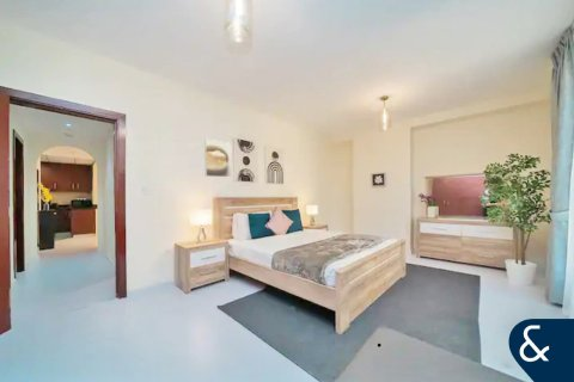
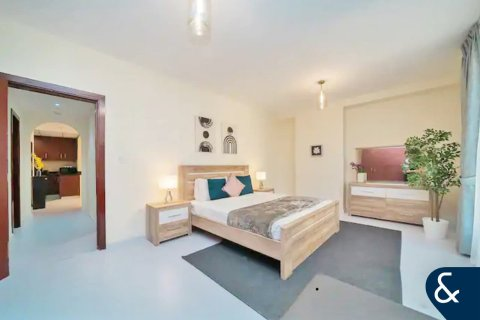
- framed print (218, 159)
